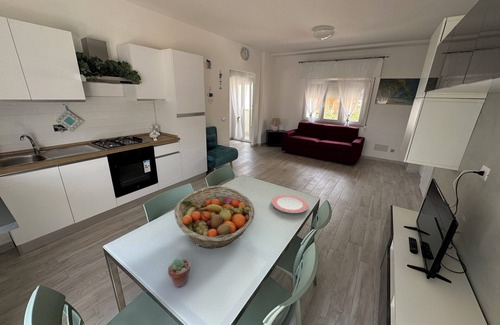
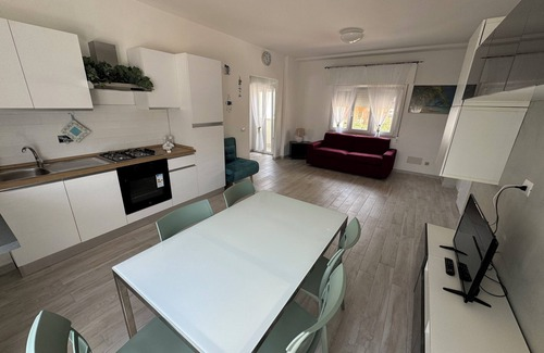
- fruit basket (217, 214)
- potted succulent (179, 270)
- plate (289, 204)
